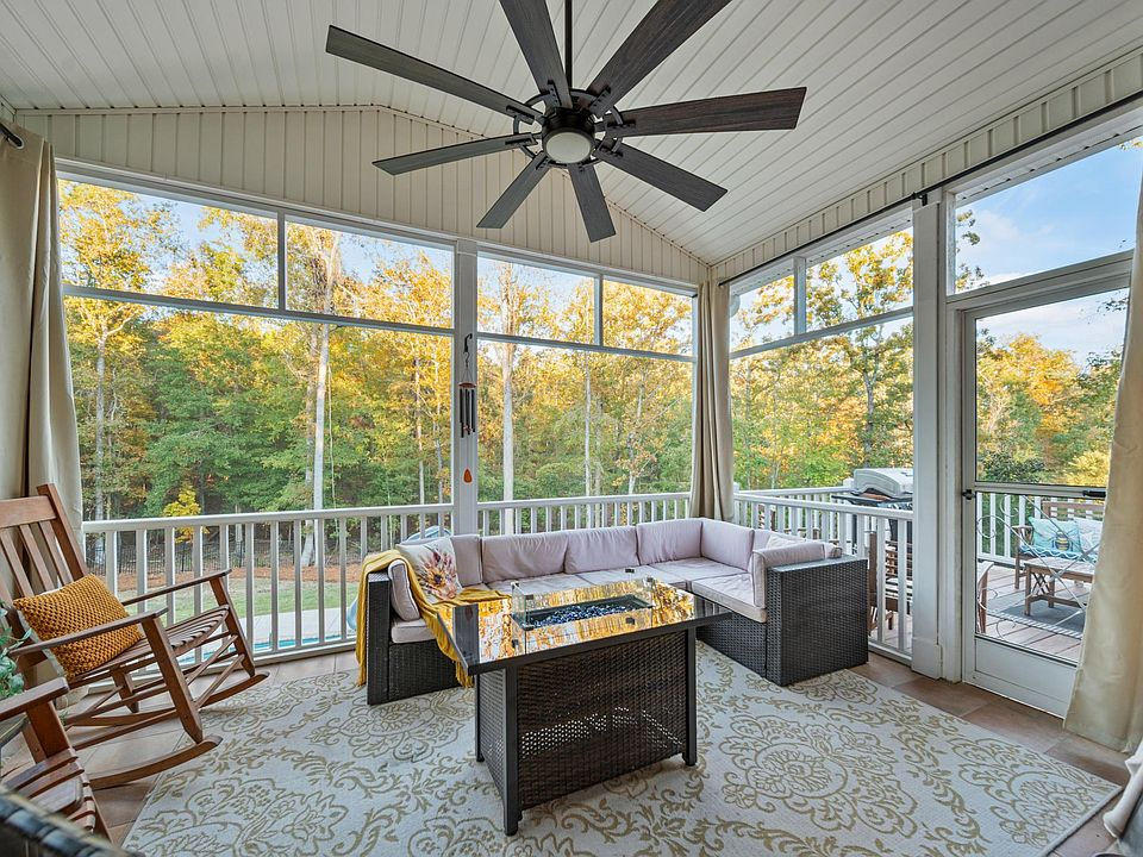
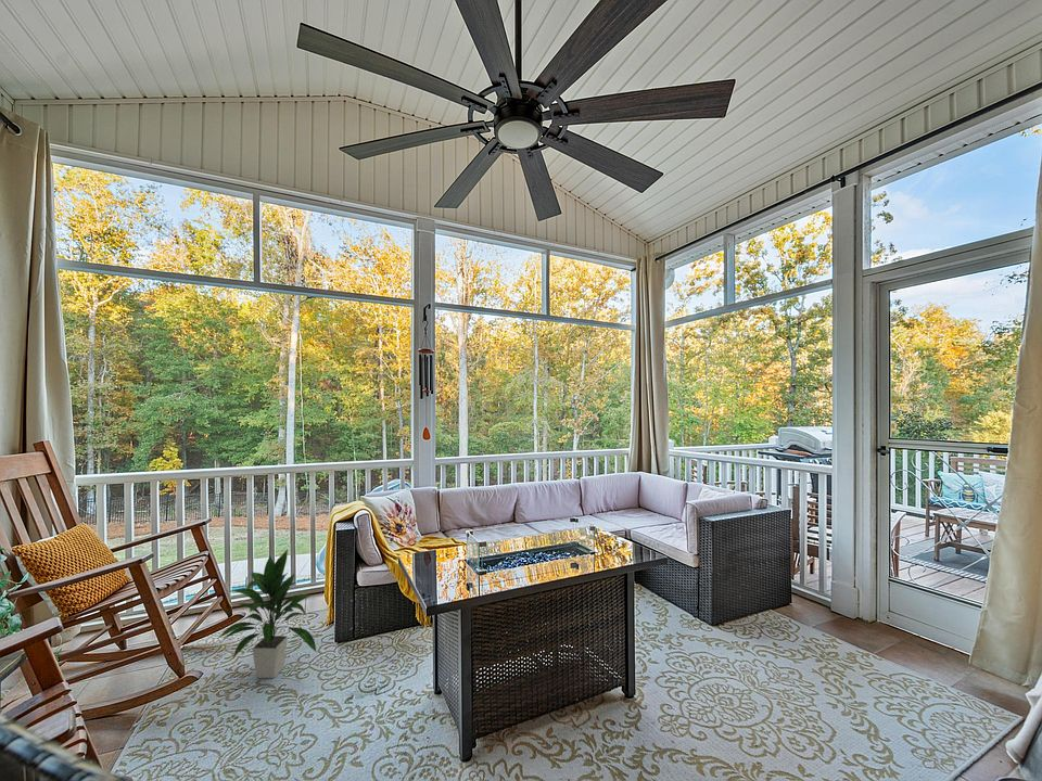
+ indoor plant (272, 616)
